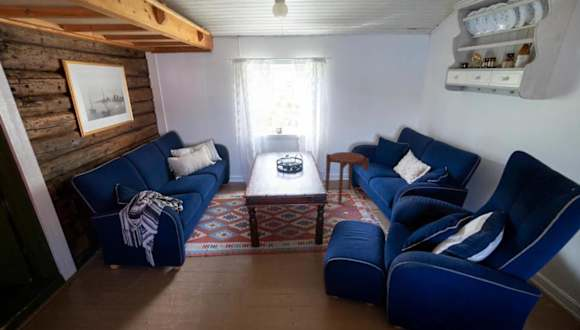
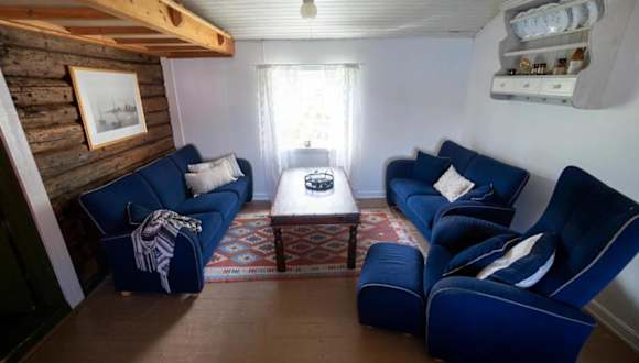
- side table (342, 176)
